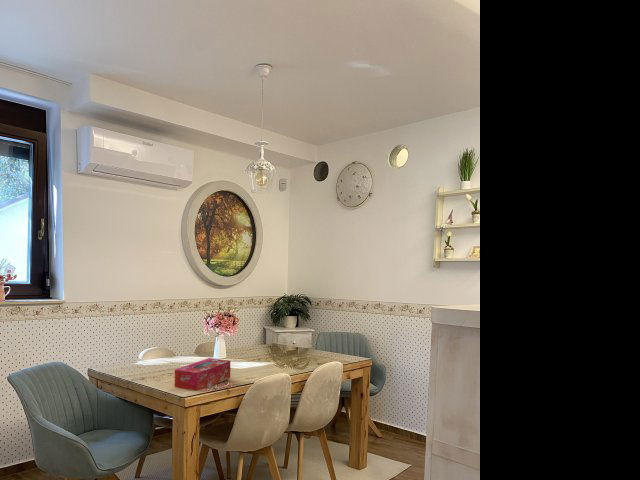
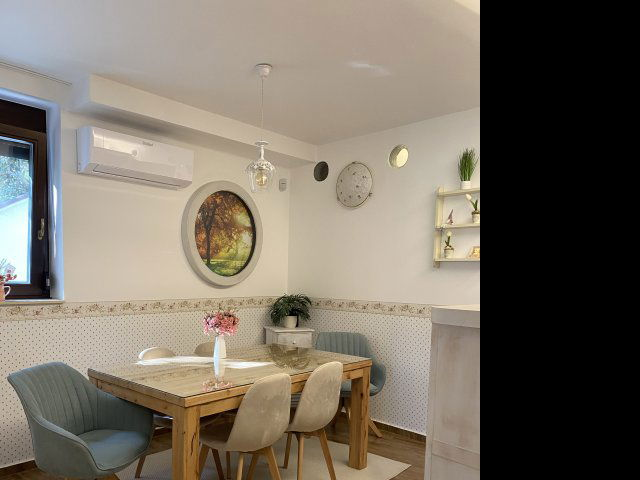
- tissue box (203, 374)
